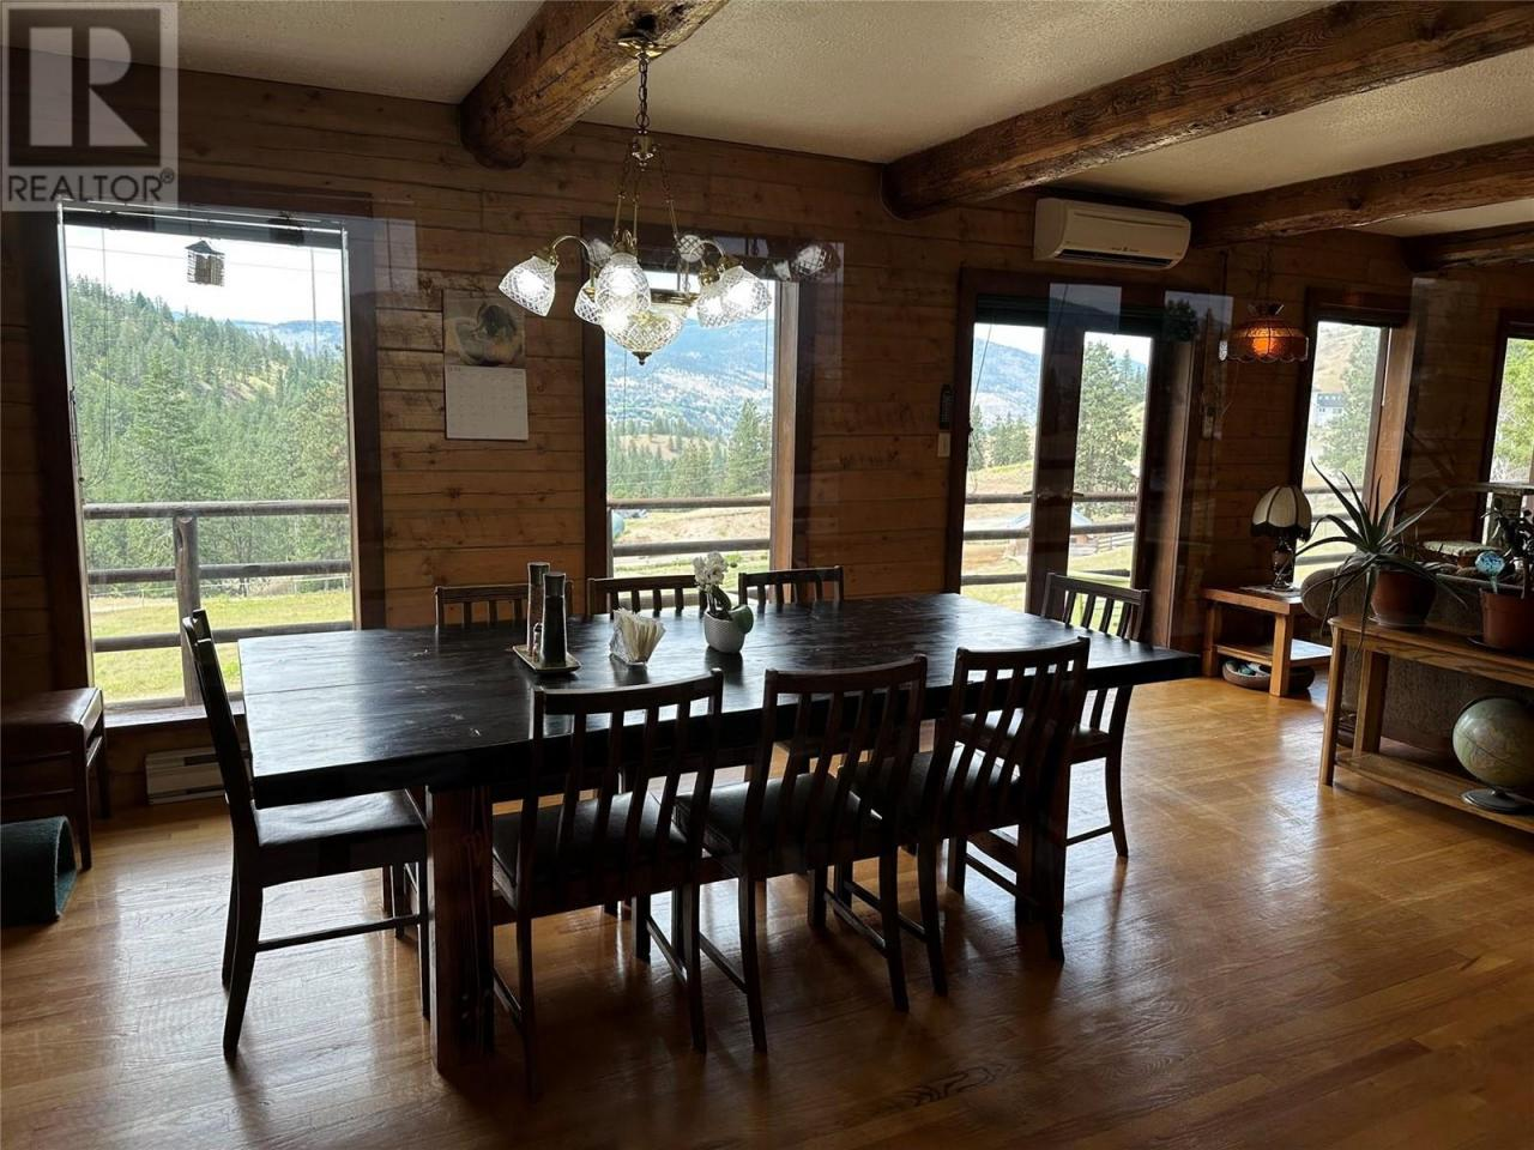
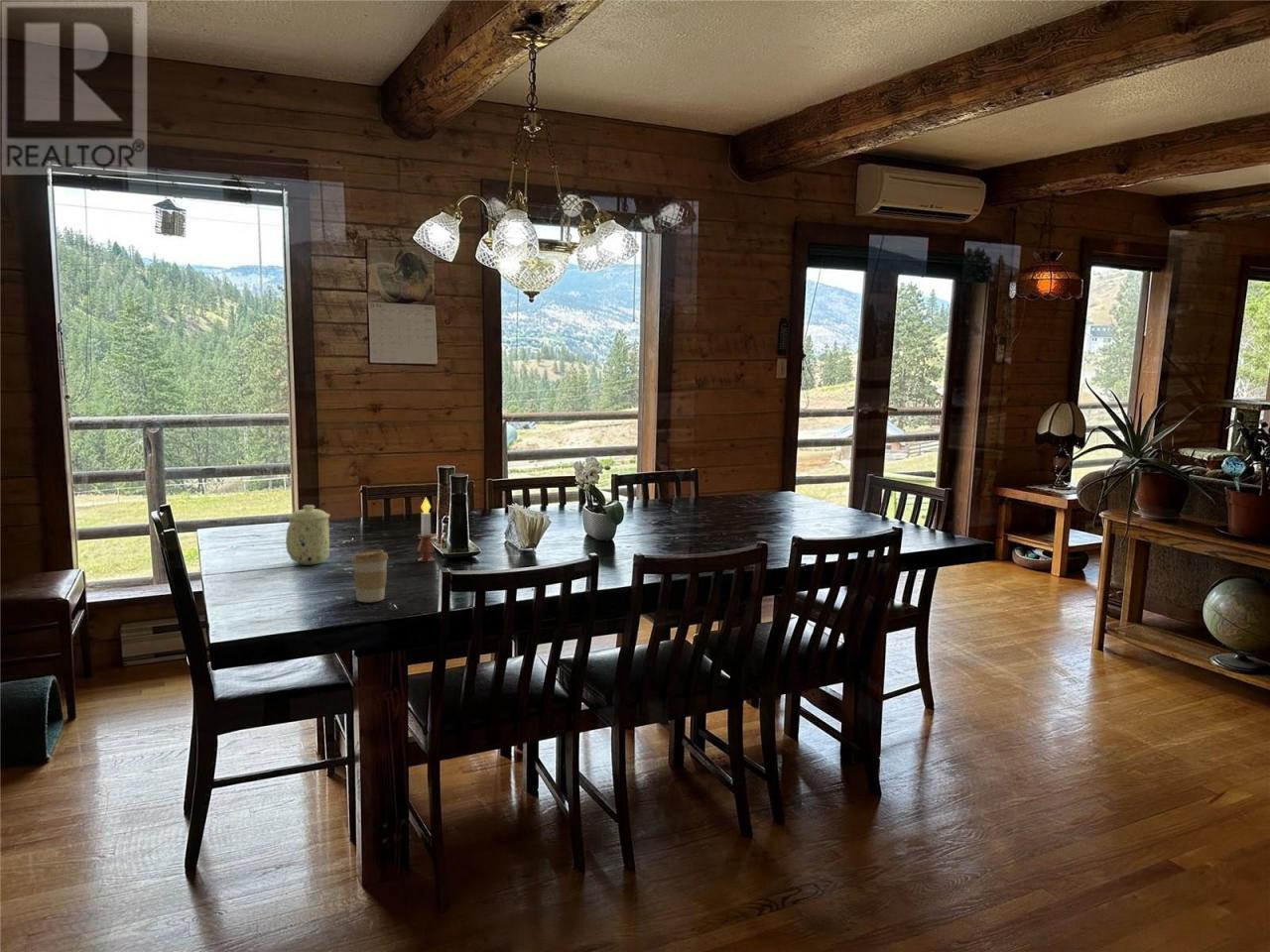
+ mug (307, 535)
+ candle (426, 528)
+ coffee cup (370, 574)
